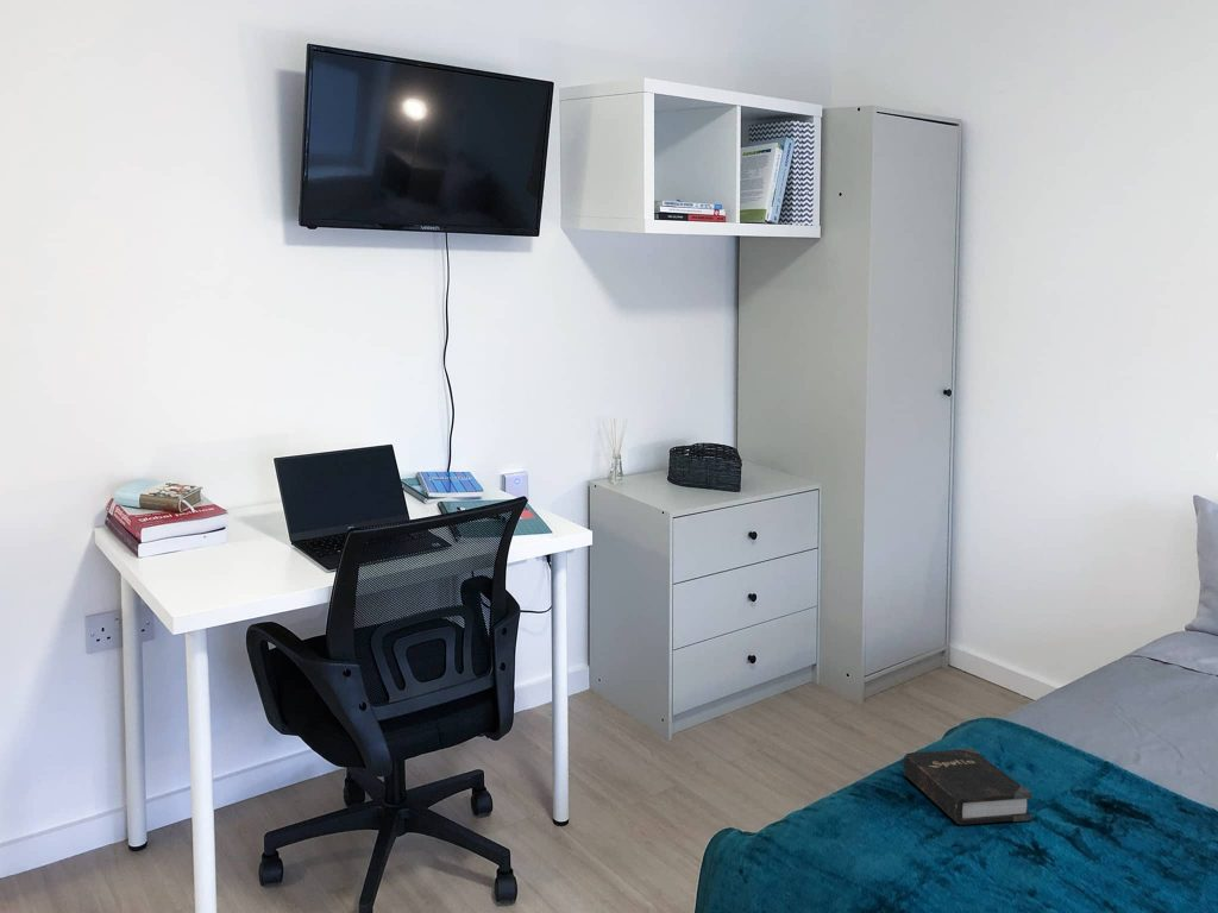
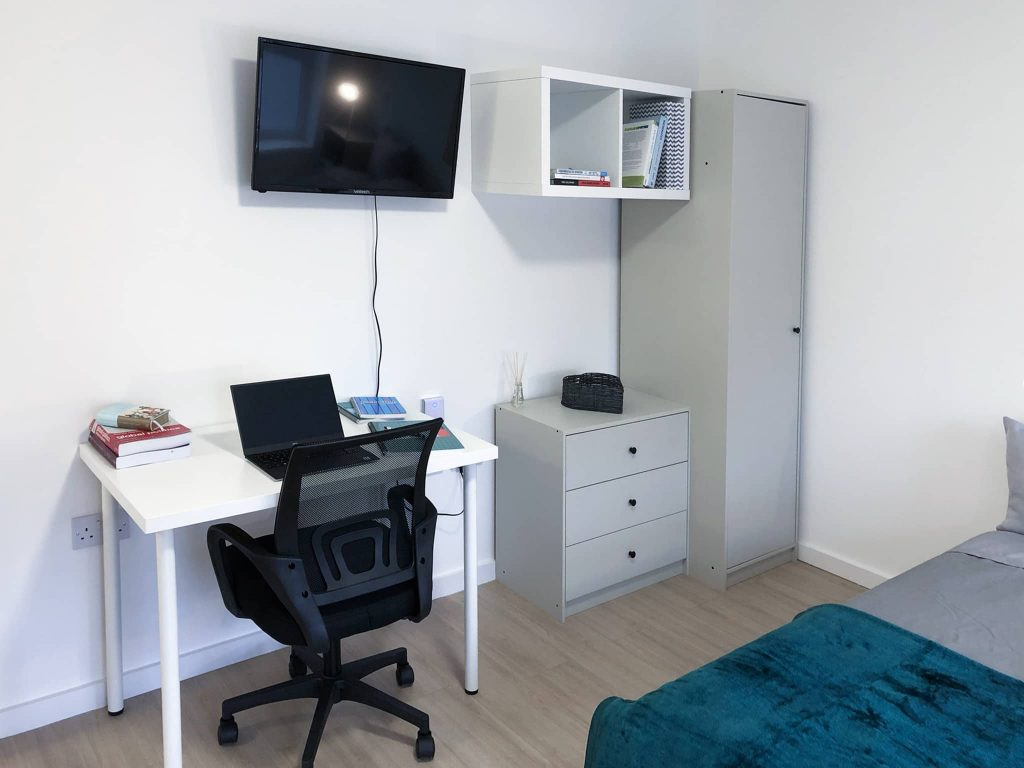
- hardback book (963, 783)
